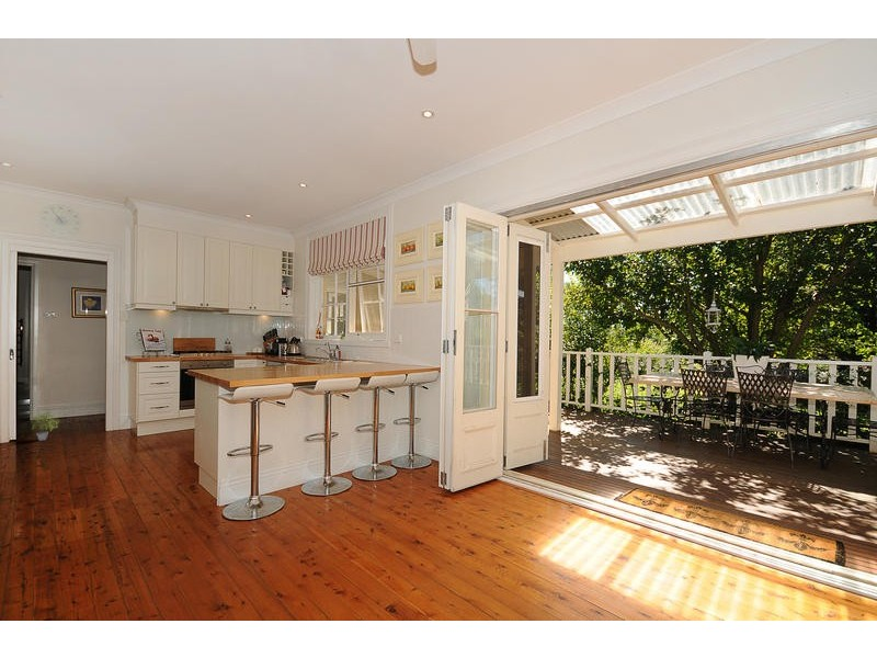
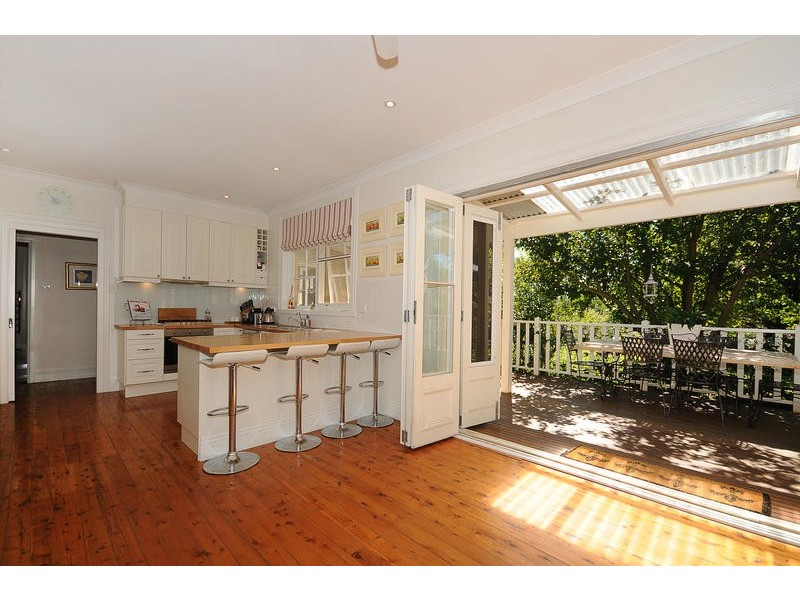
- potted plant (44, 423)
